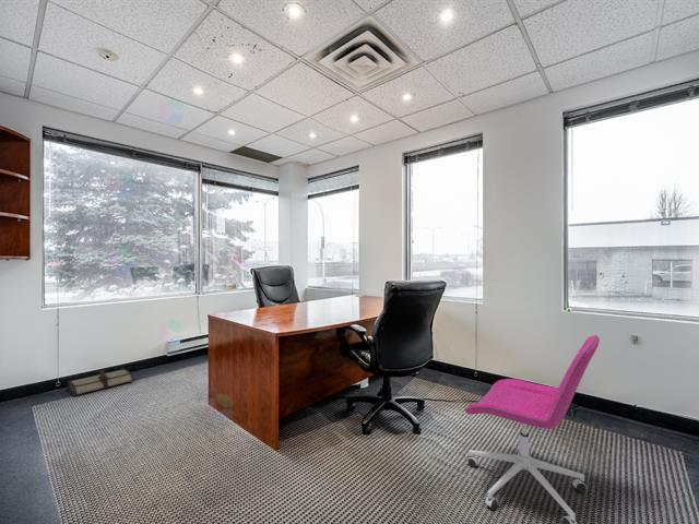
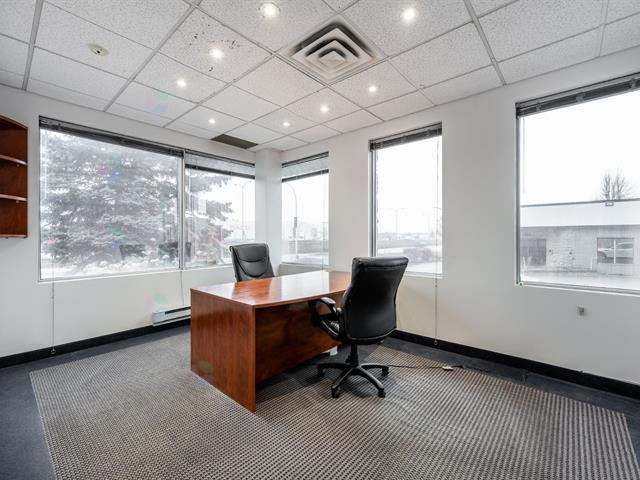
- tool roll (100, 377)
- office chair (525, 409)
